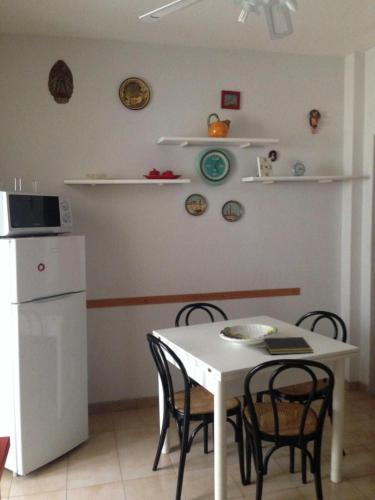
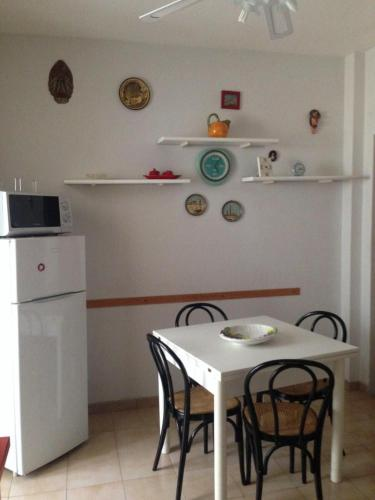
- notepad (287, 345)
